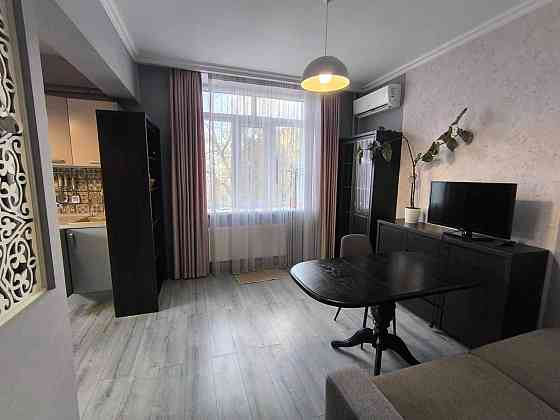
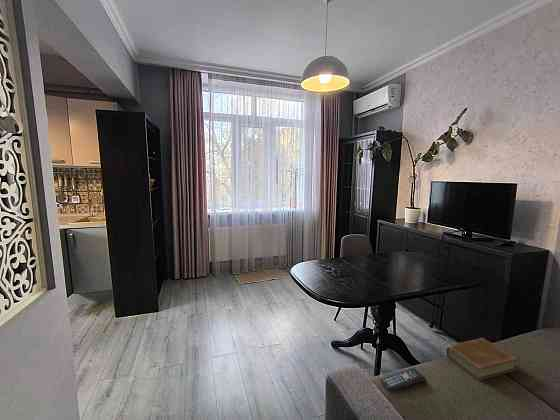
+ remote control (403, 379)
+ book (480, 356)
